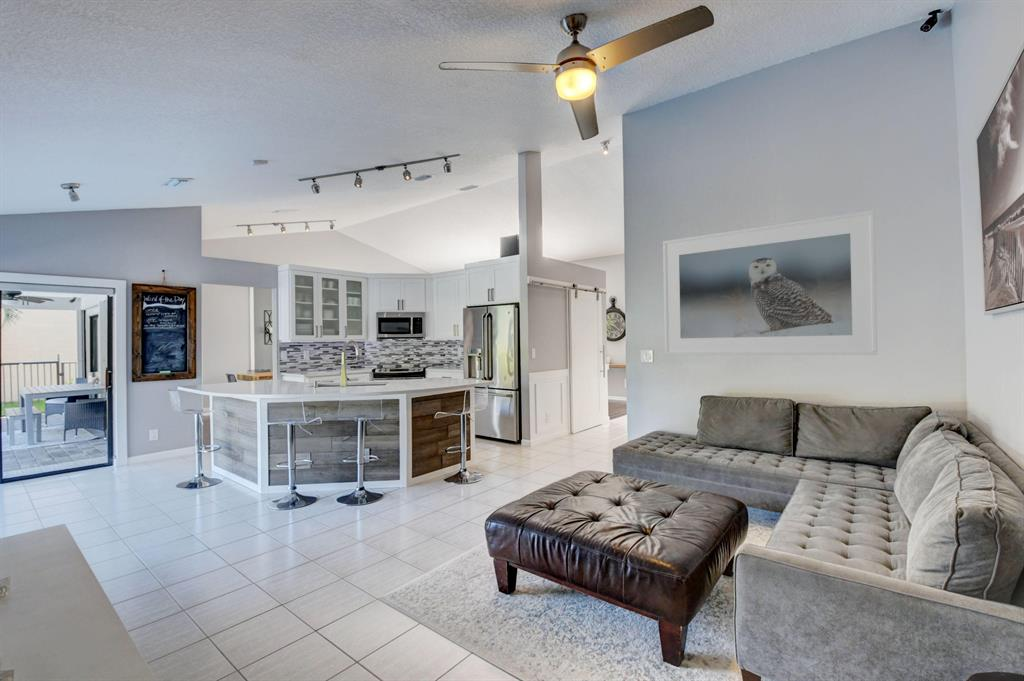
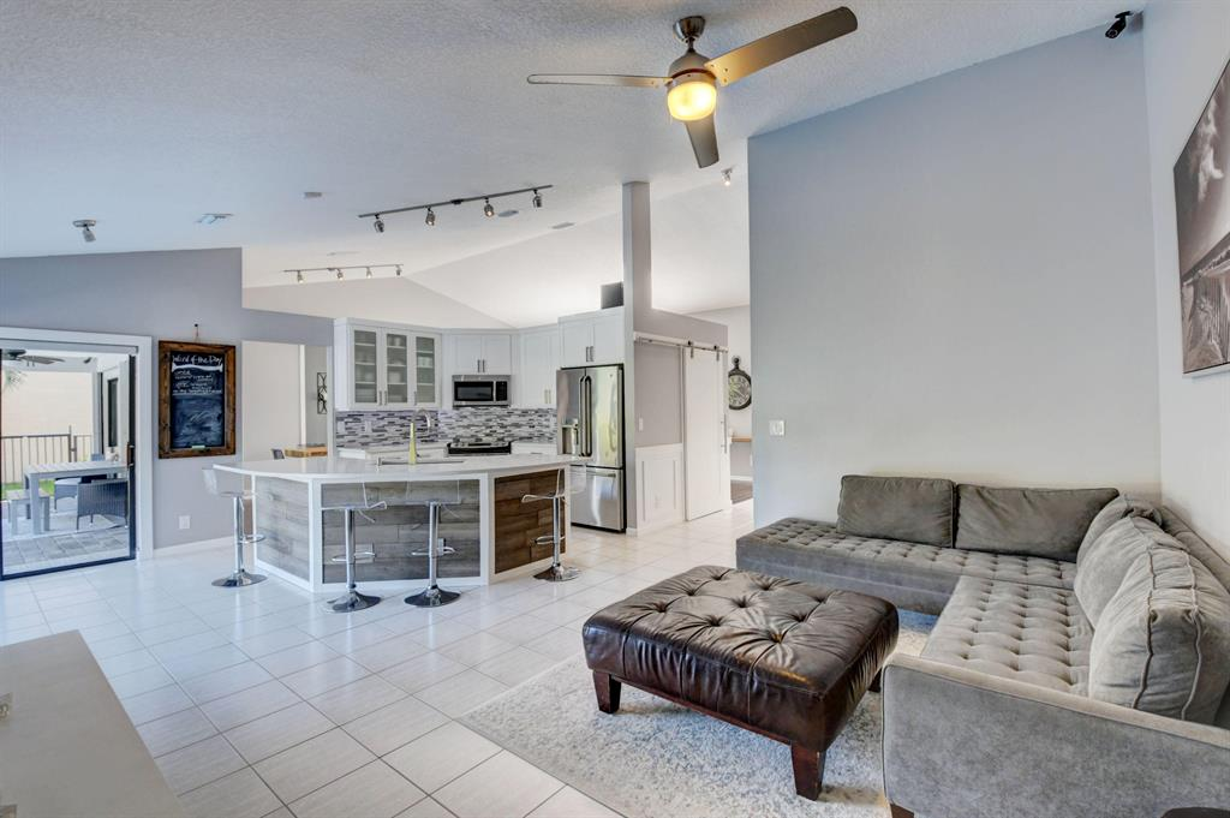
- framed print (757, 291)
